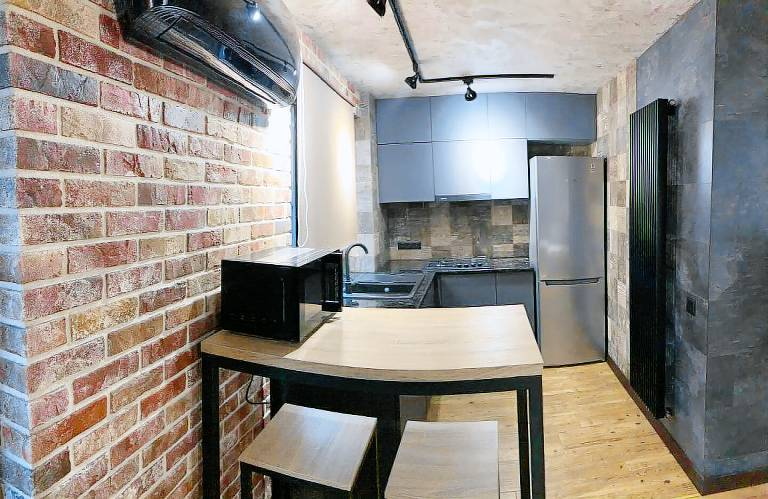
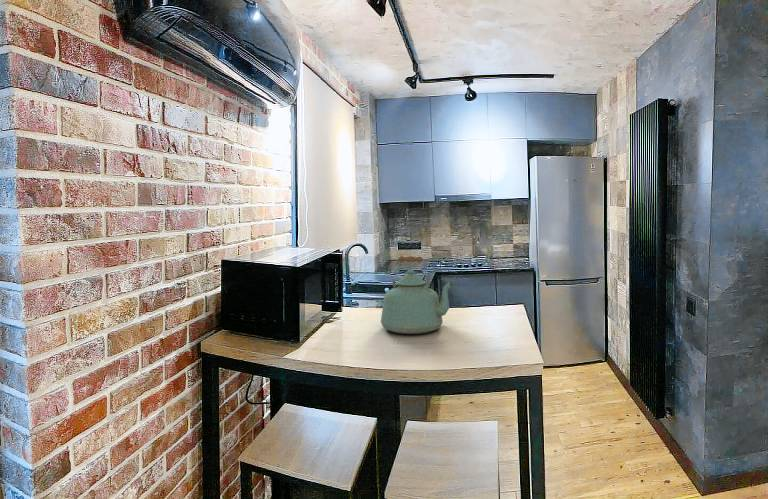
+ kettle (416, 292)
